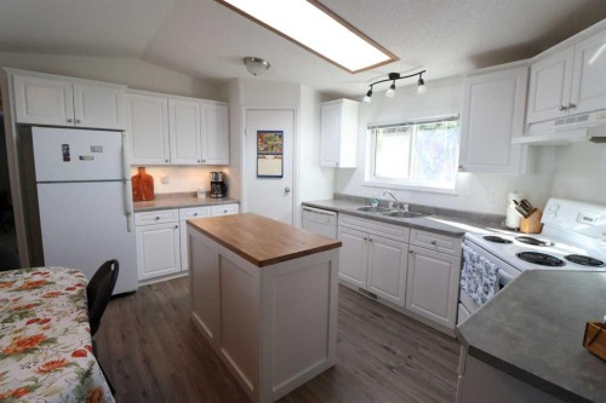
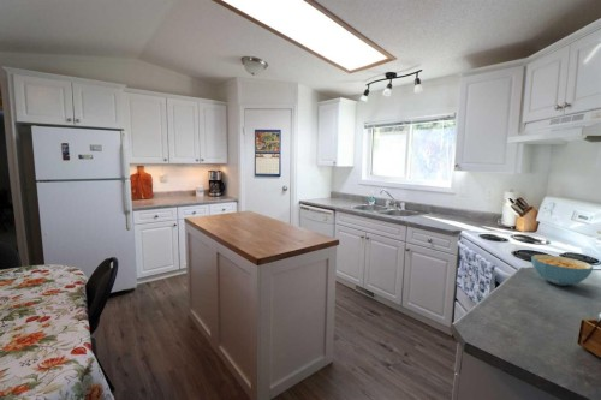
+ cereal bowl (559, 271)
